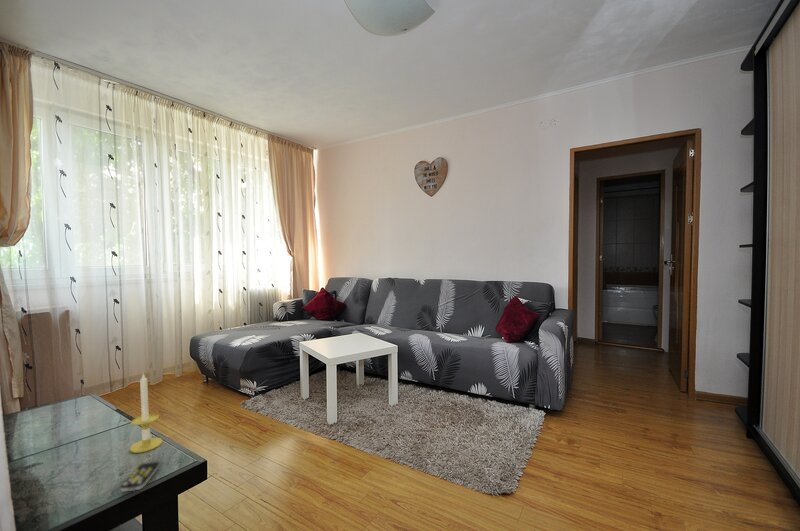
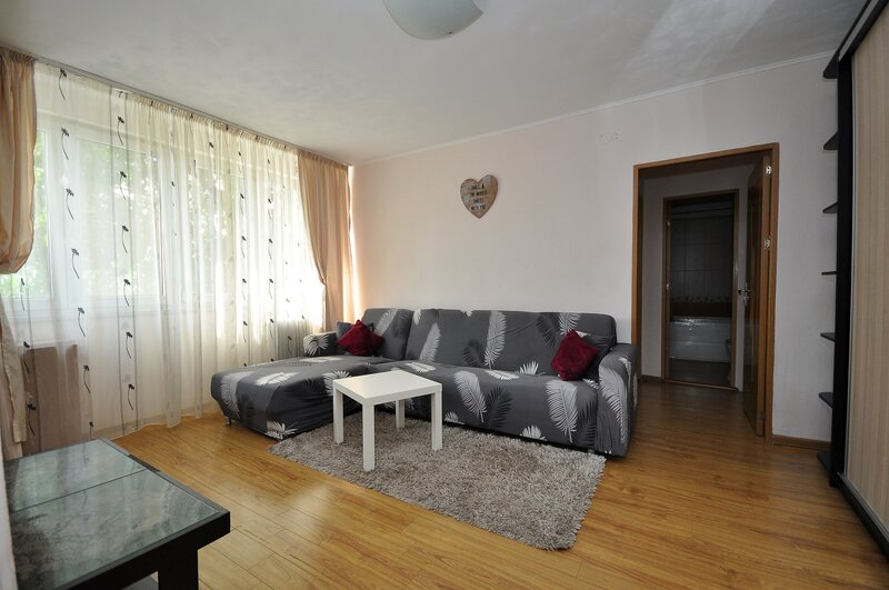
- candle (144, 409)
- remote control (141, 475)
